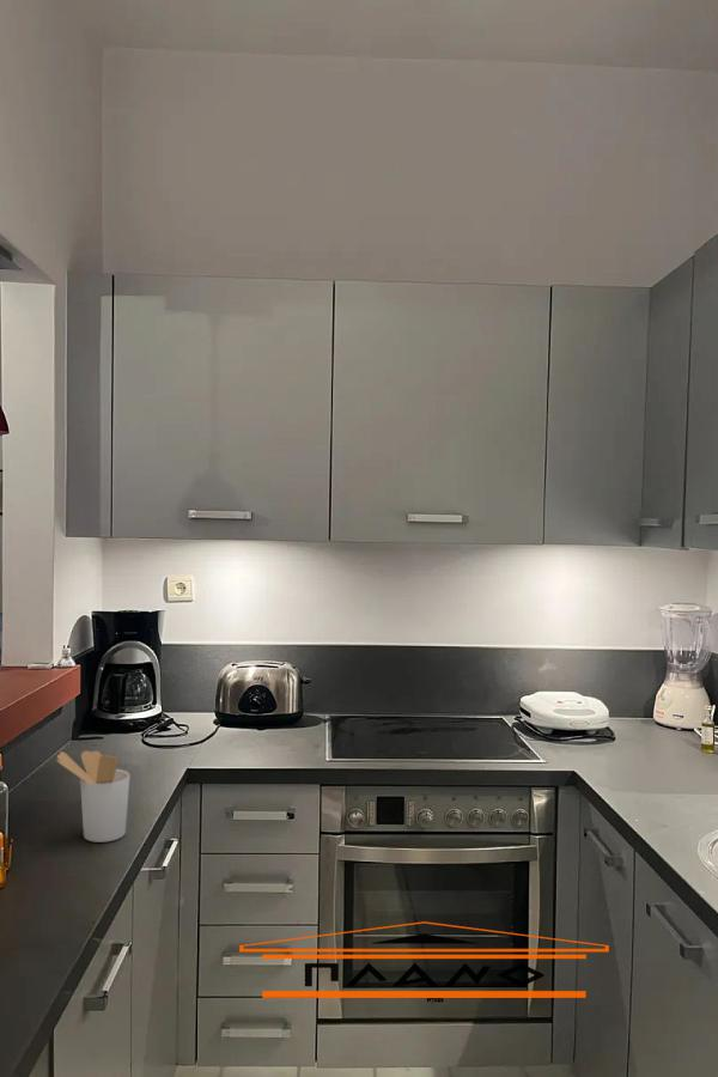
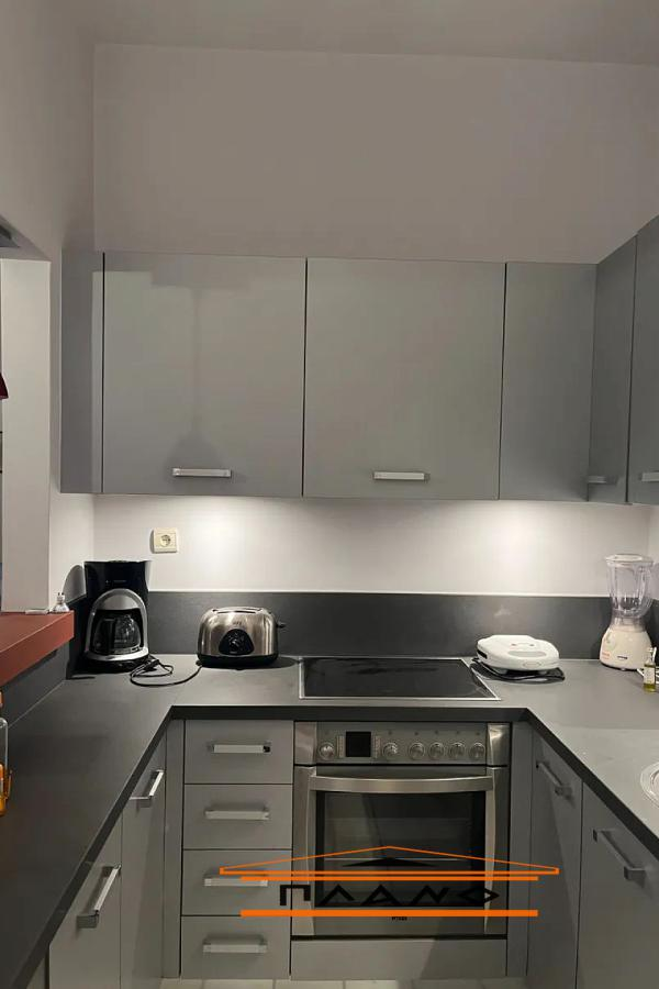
- utensil holder (91, 792)
